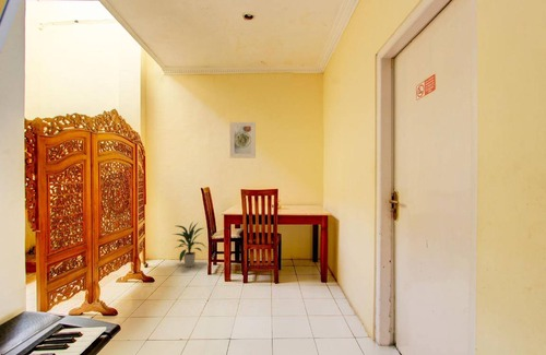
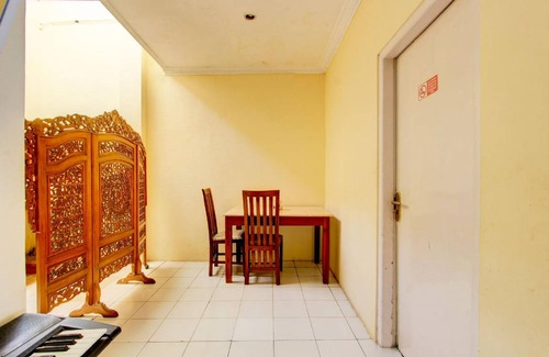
- indoor plant (188, 242)
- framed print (242, 140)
